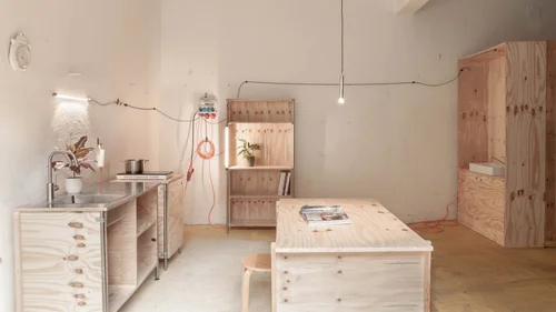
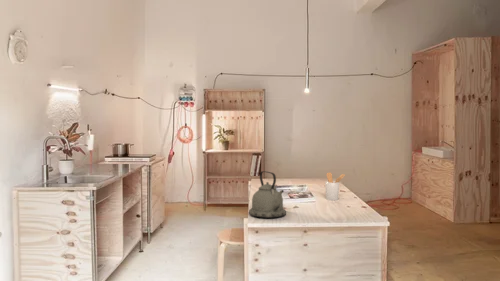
+ kettle (269, 193)
+ utensil holder (335, 186)
